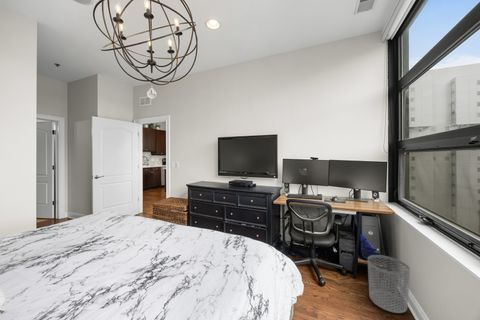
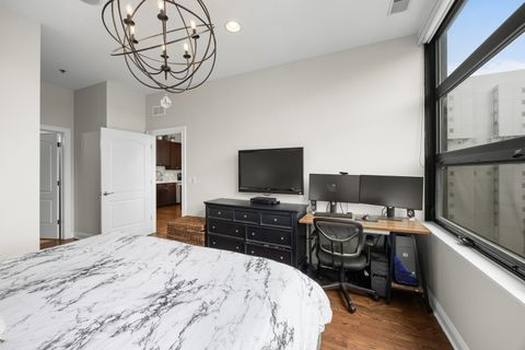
- waste bin (387, 283)
